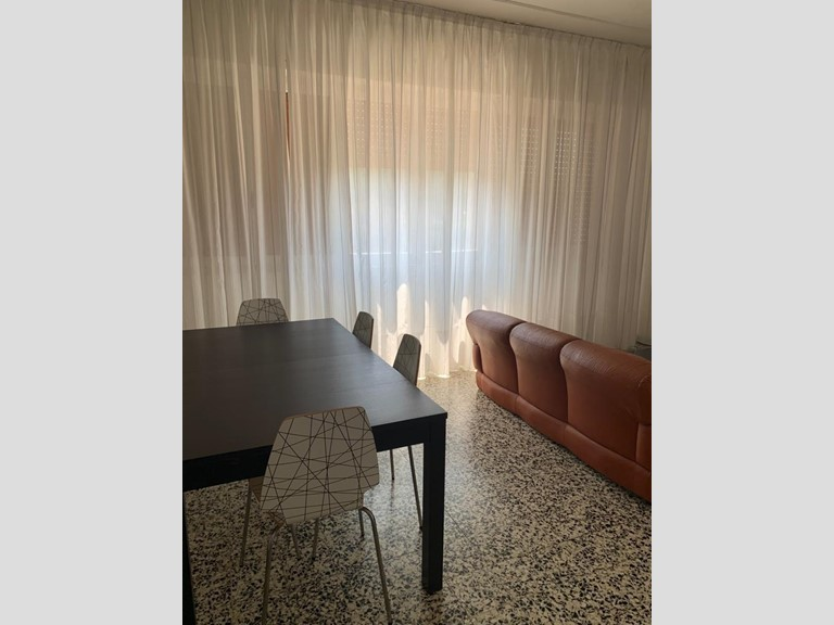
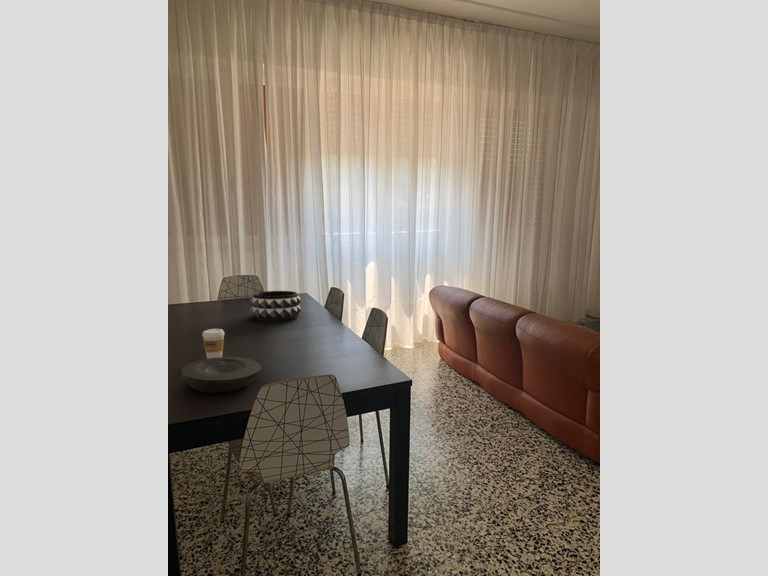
+ plate (222, 375)
+ coffee cup (213, 343)
+ decorative bowl (276, 305)
